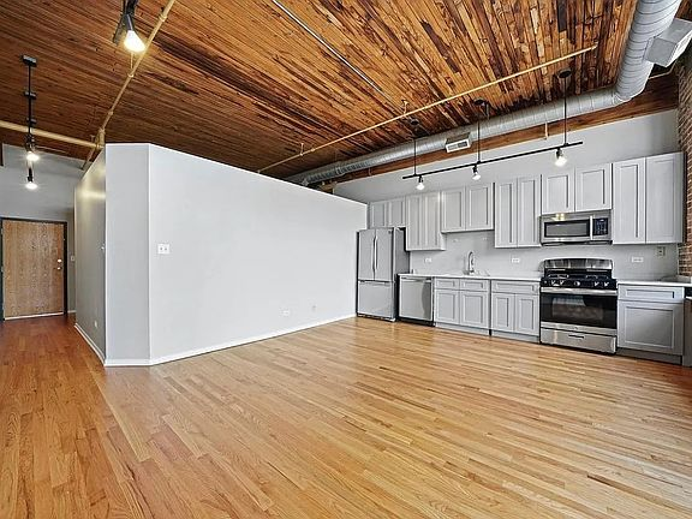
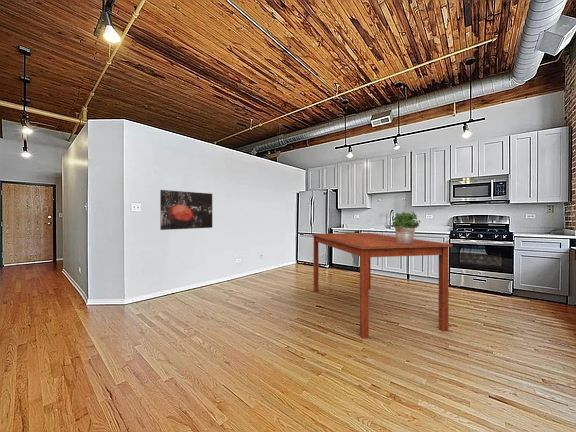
+ wall art (188, 210)
+ potted plant (406, 226)
+ dining table (366, 272)
